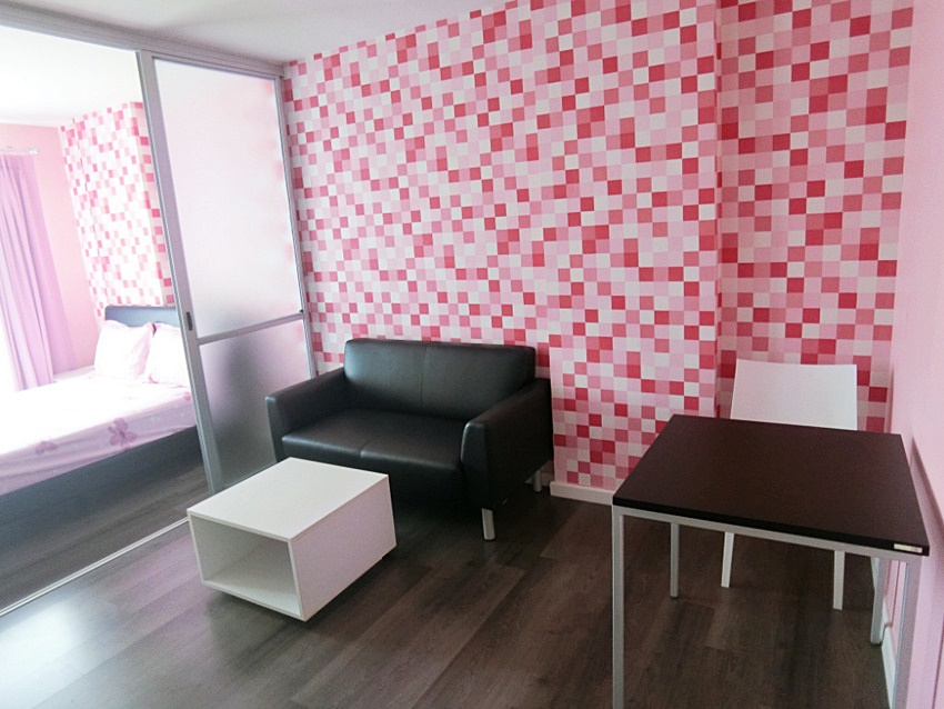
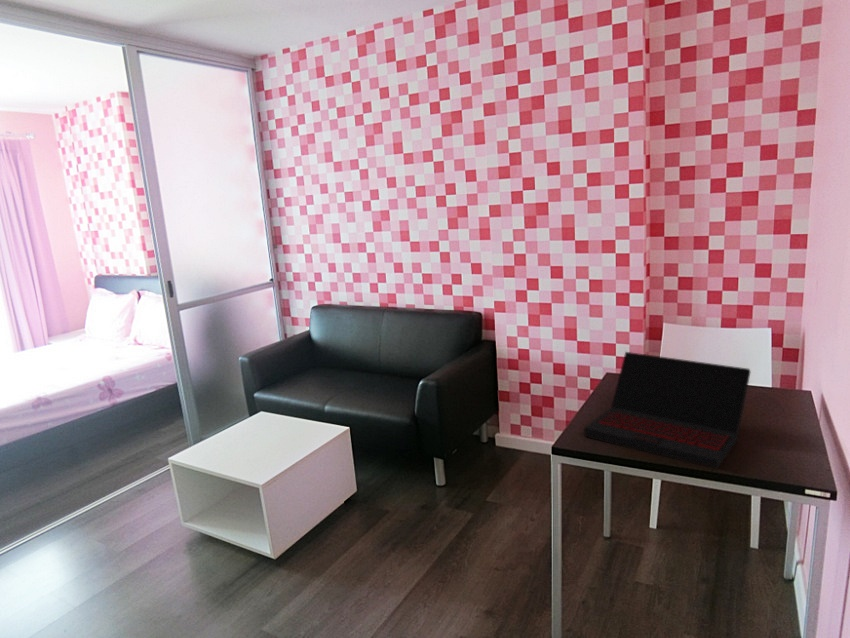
+ laptop (666, 402)
